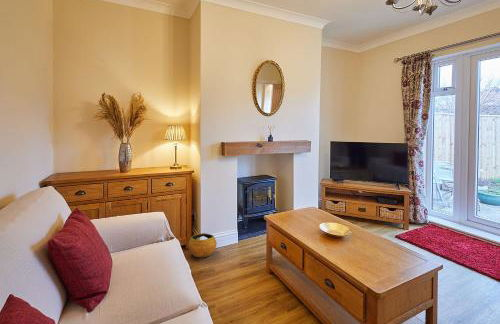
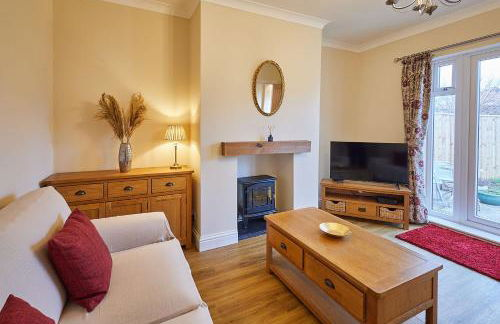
- clay pot (199, 245)
